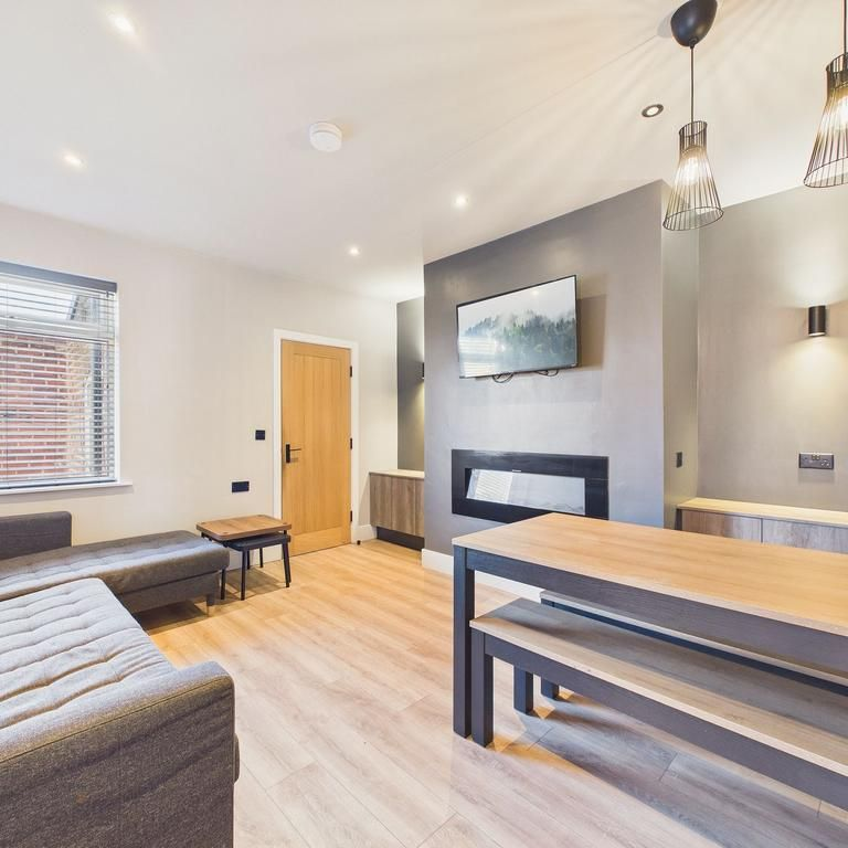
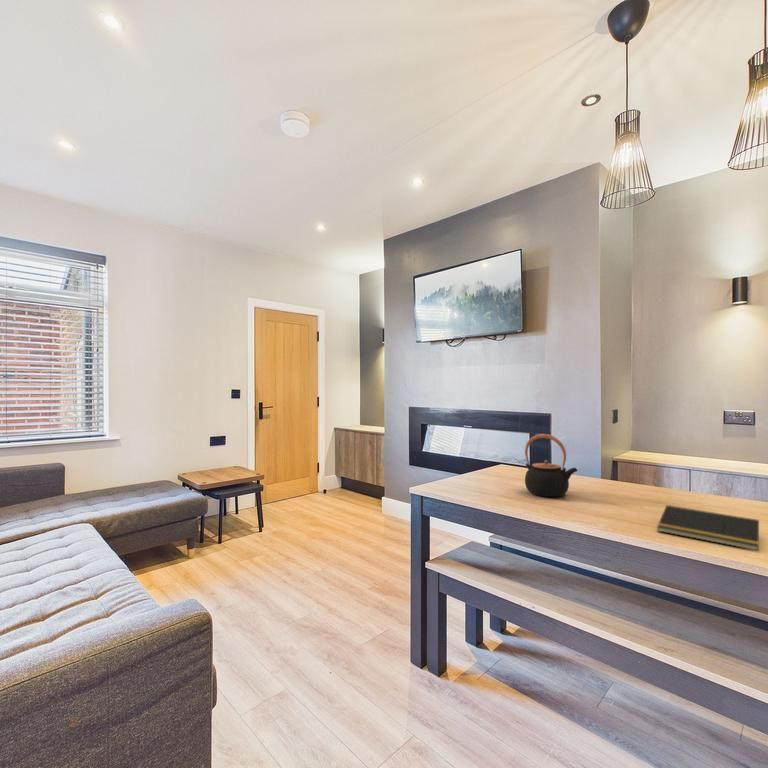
+ teapot (550, 464)
+ notepad (707, 525)
